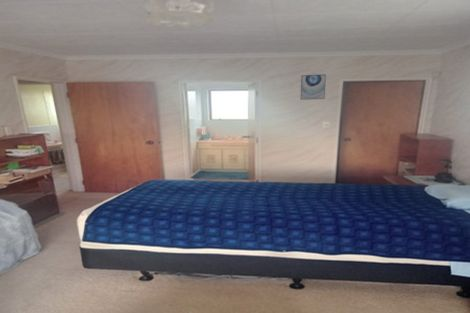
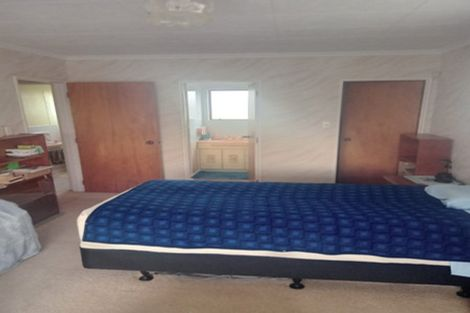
- wall art (312, 87)
